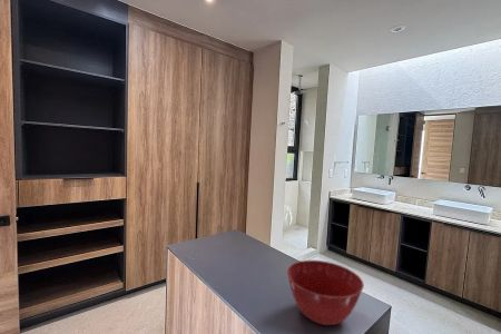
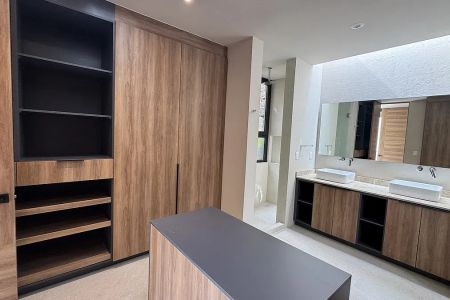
- mixing bowl (322, 294)
